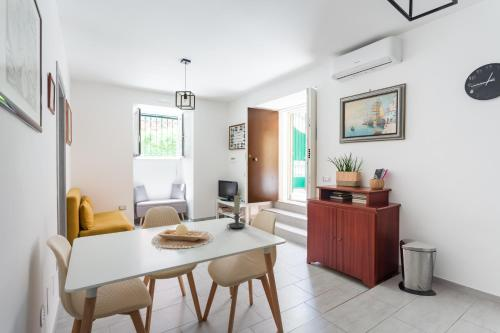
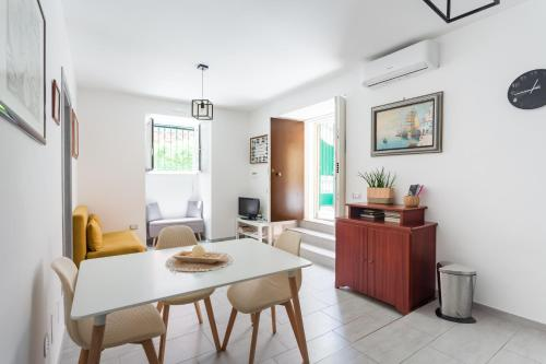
- candle holder (235, 211)
